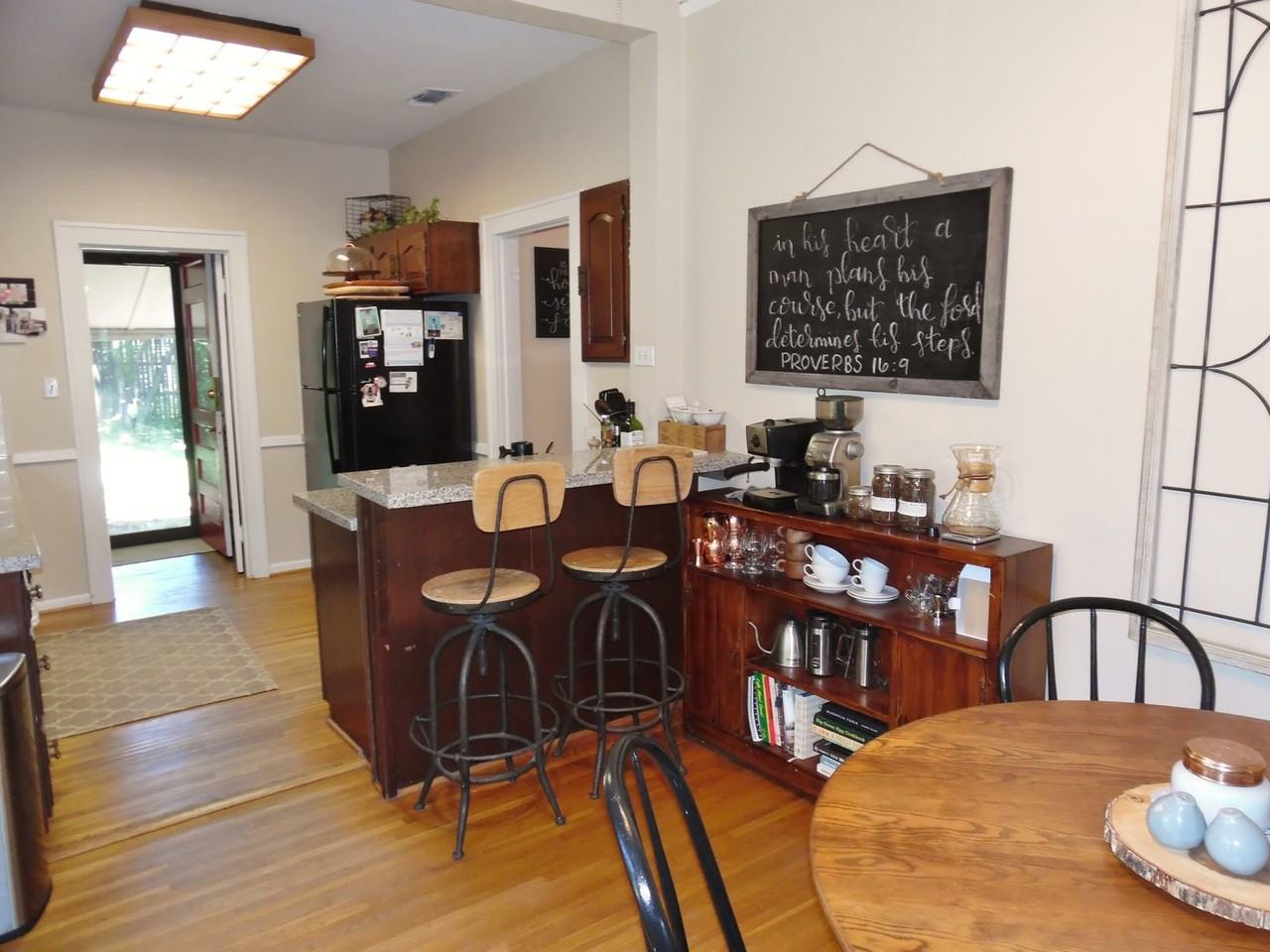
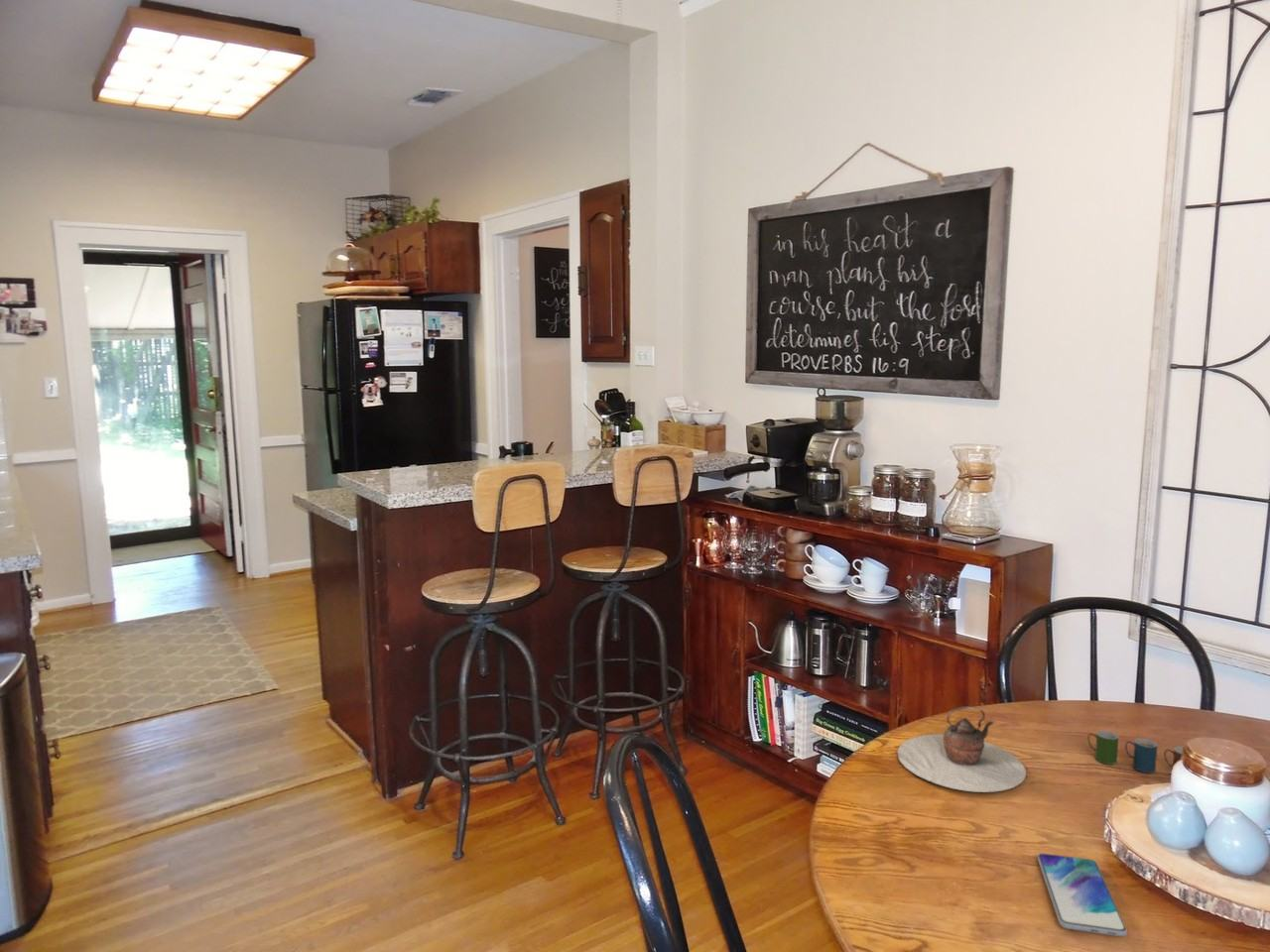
+ cup (1141, 746)
+ teapot (960, 735)
+ smartphone (1079, 892)
